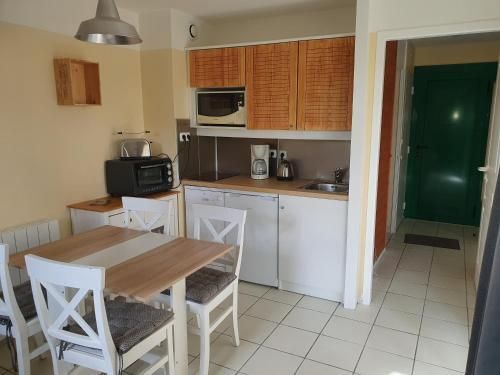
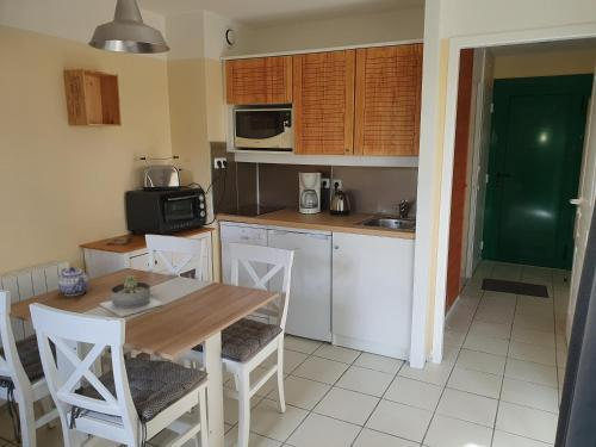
+ teapot (73, 279)
+ succulent planter (130, 290)
